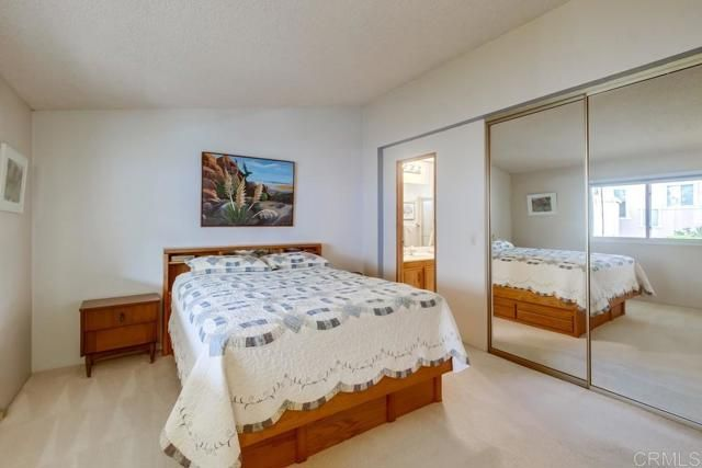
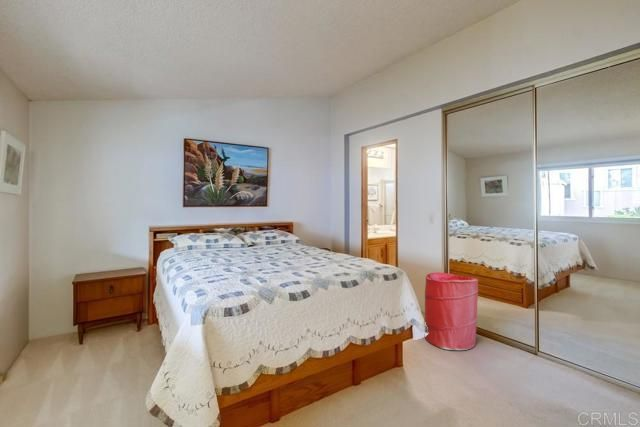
+ laundry hamper (450, 307)
